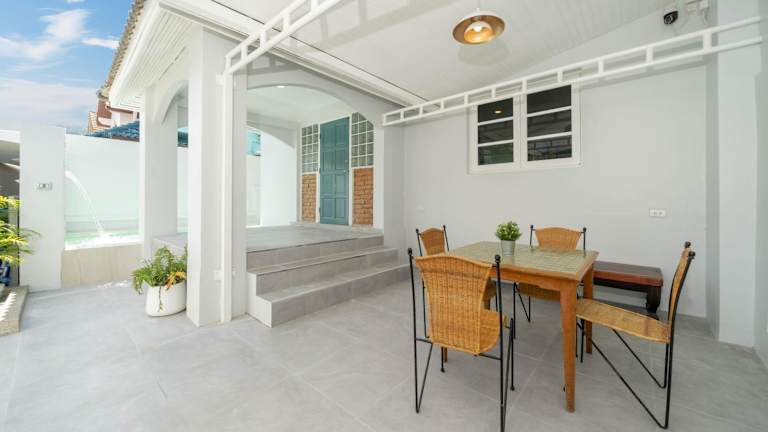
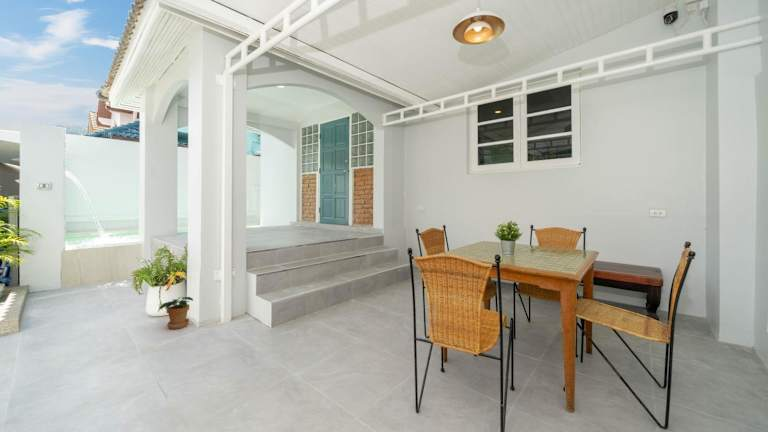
+ potted plant (174, 312)
